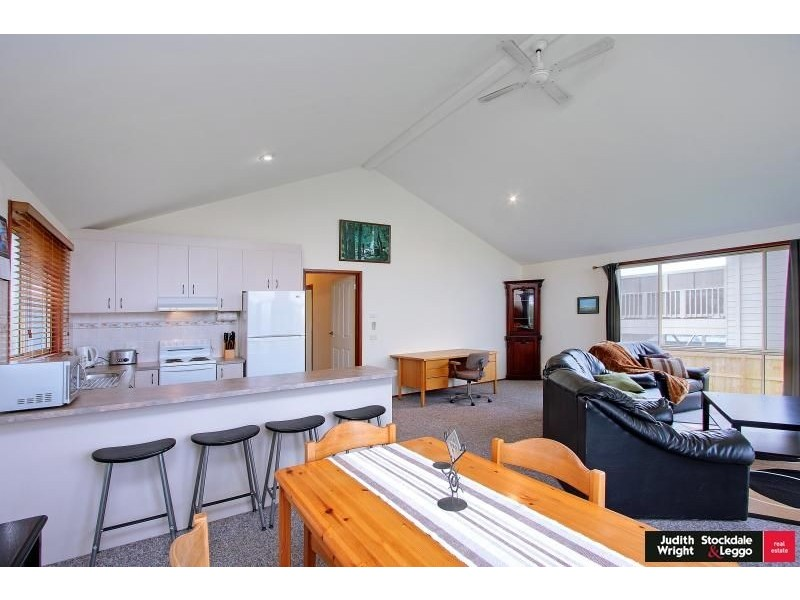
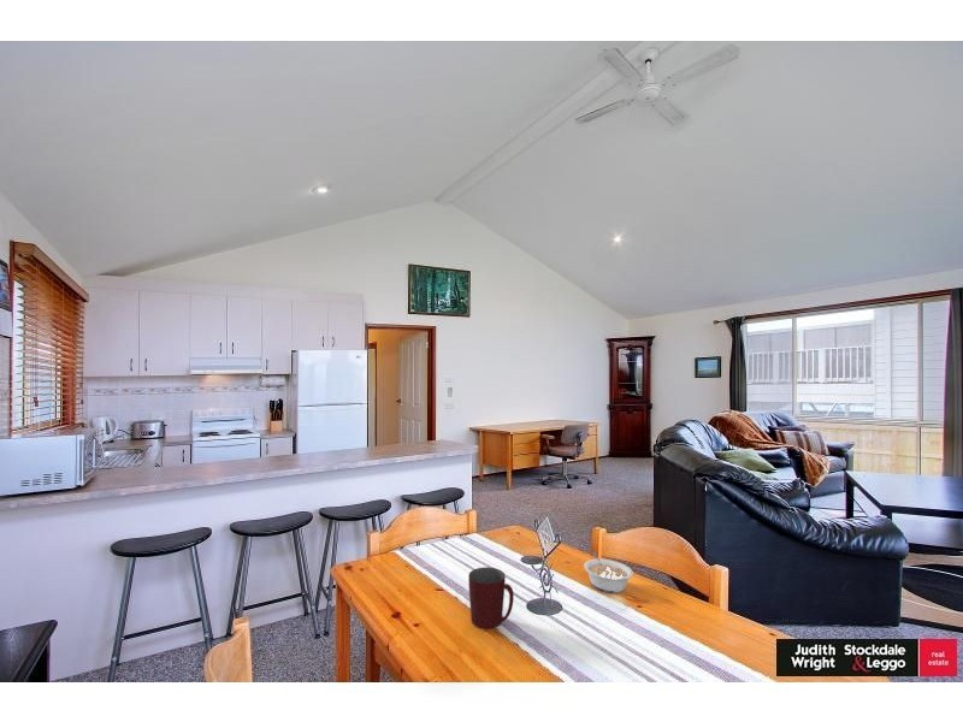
+ legume (605, 574)
+ mug (491, 599)
